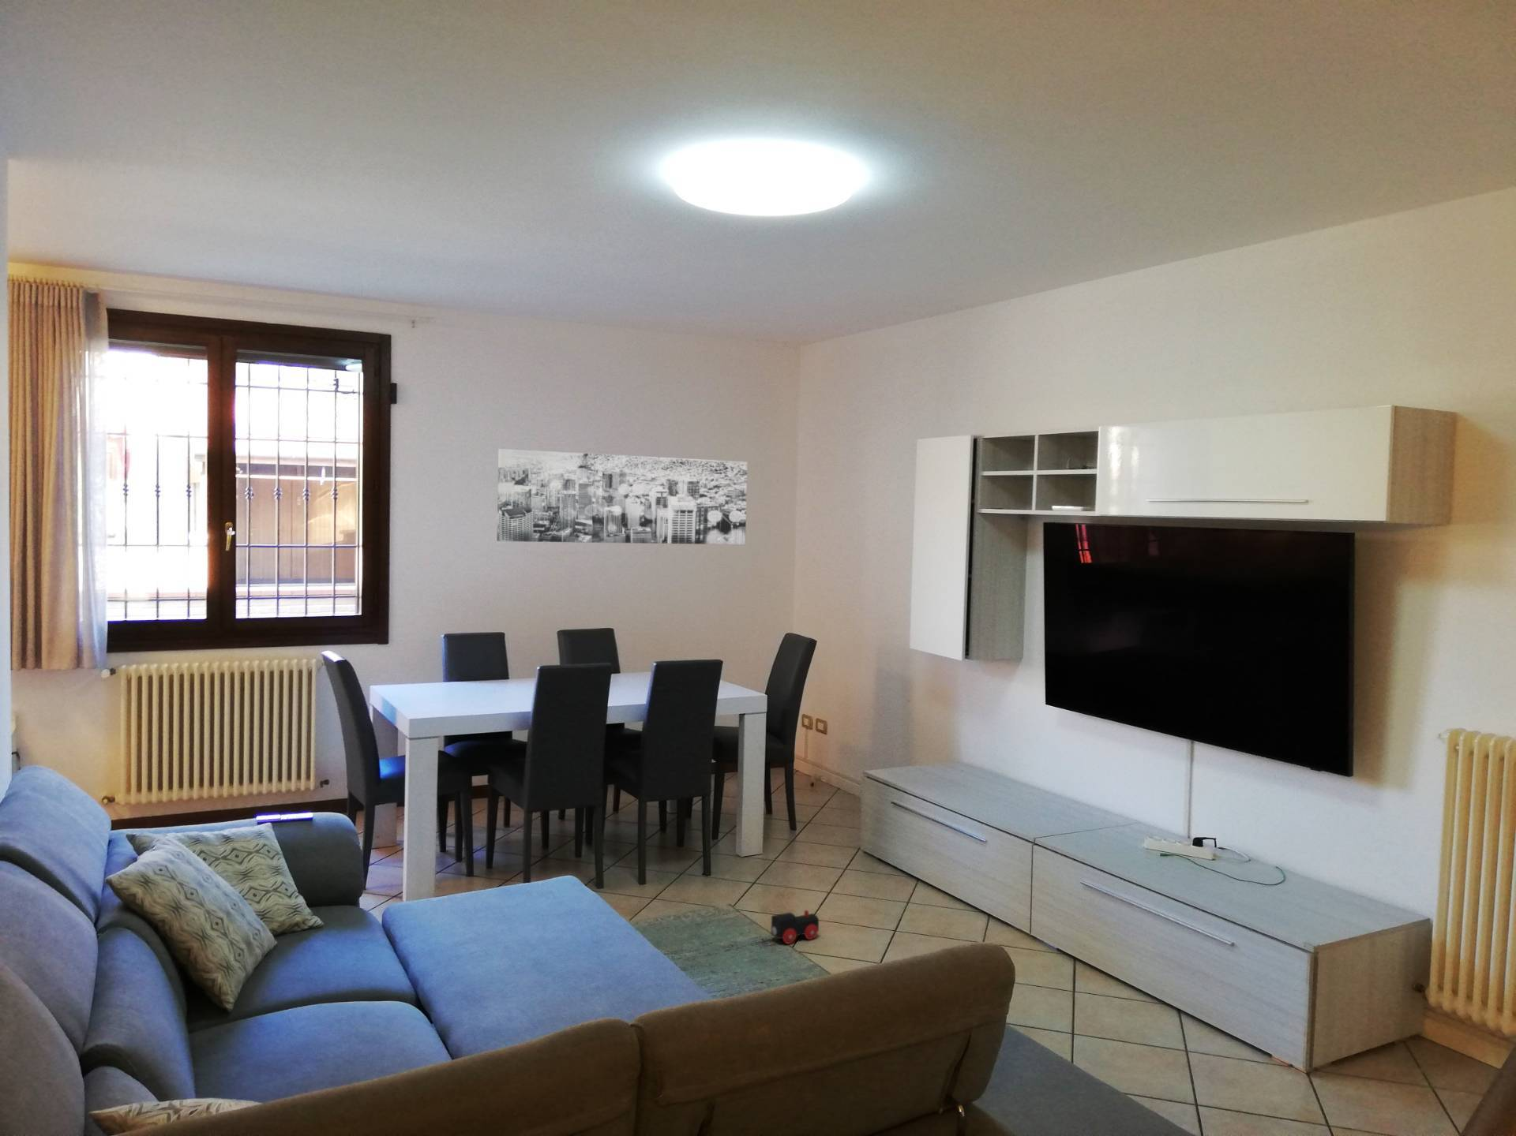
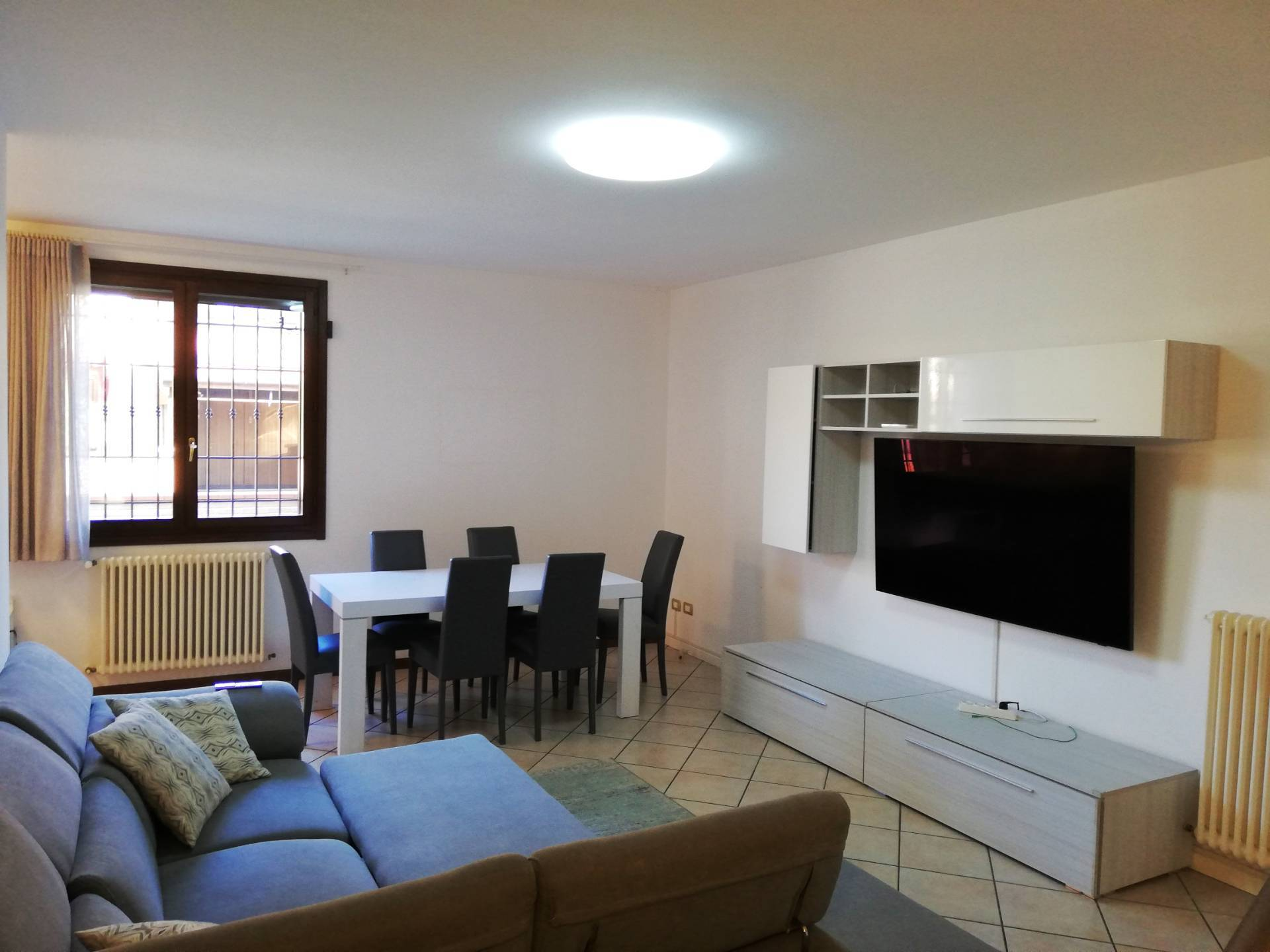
- wall art (628, 499)
- toy train (794, 925)
